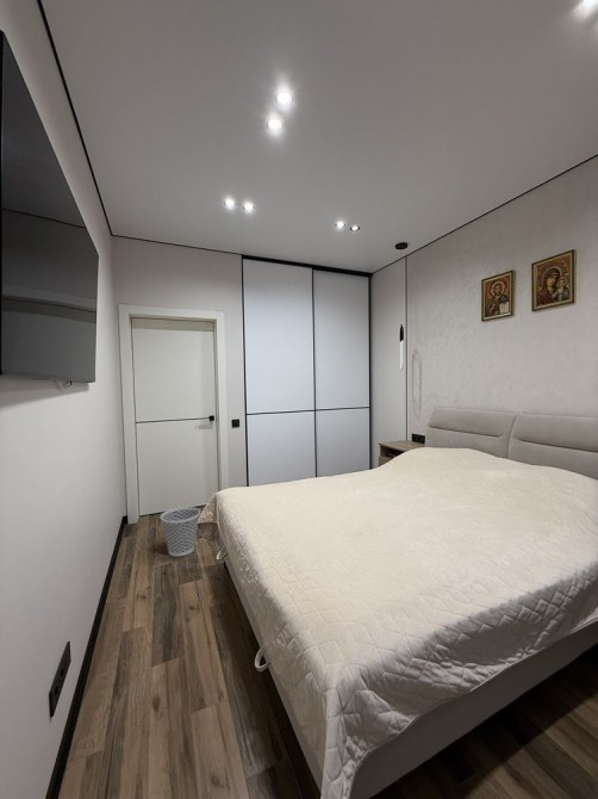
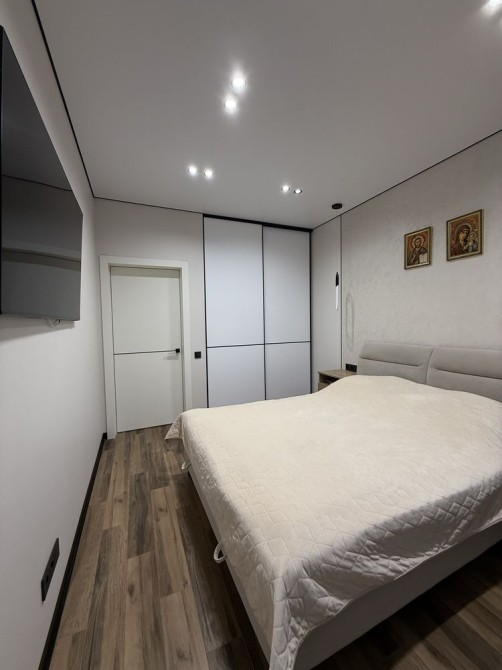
- wastebasket (181, 531)
